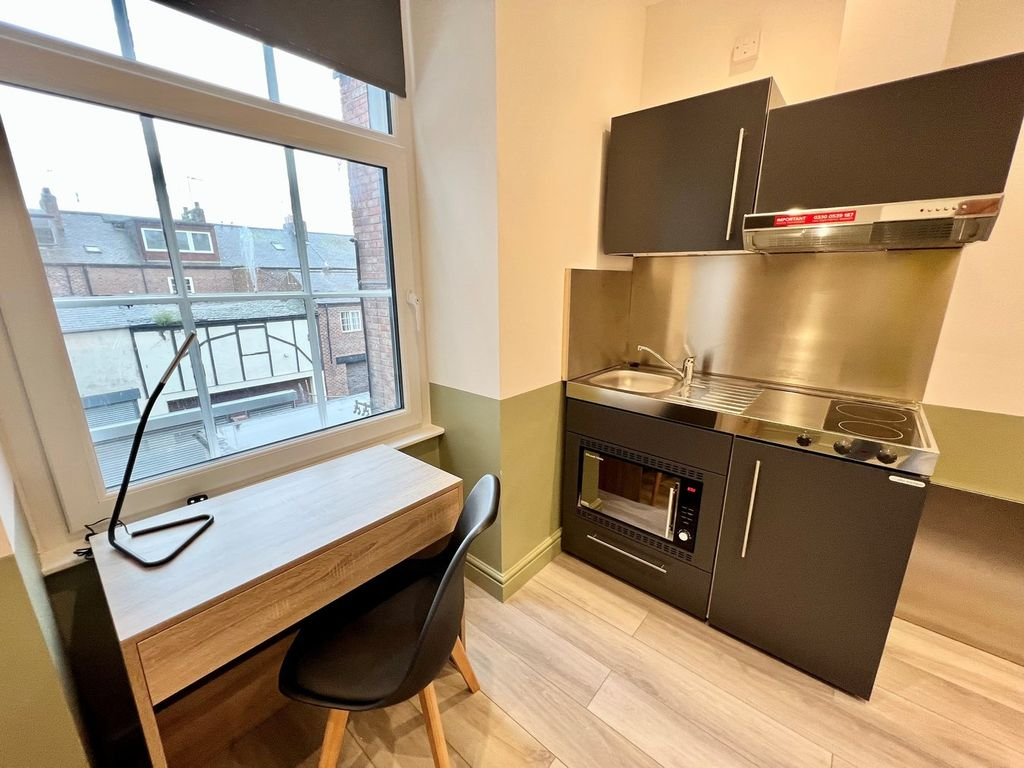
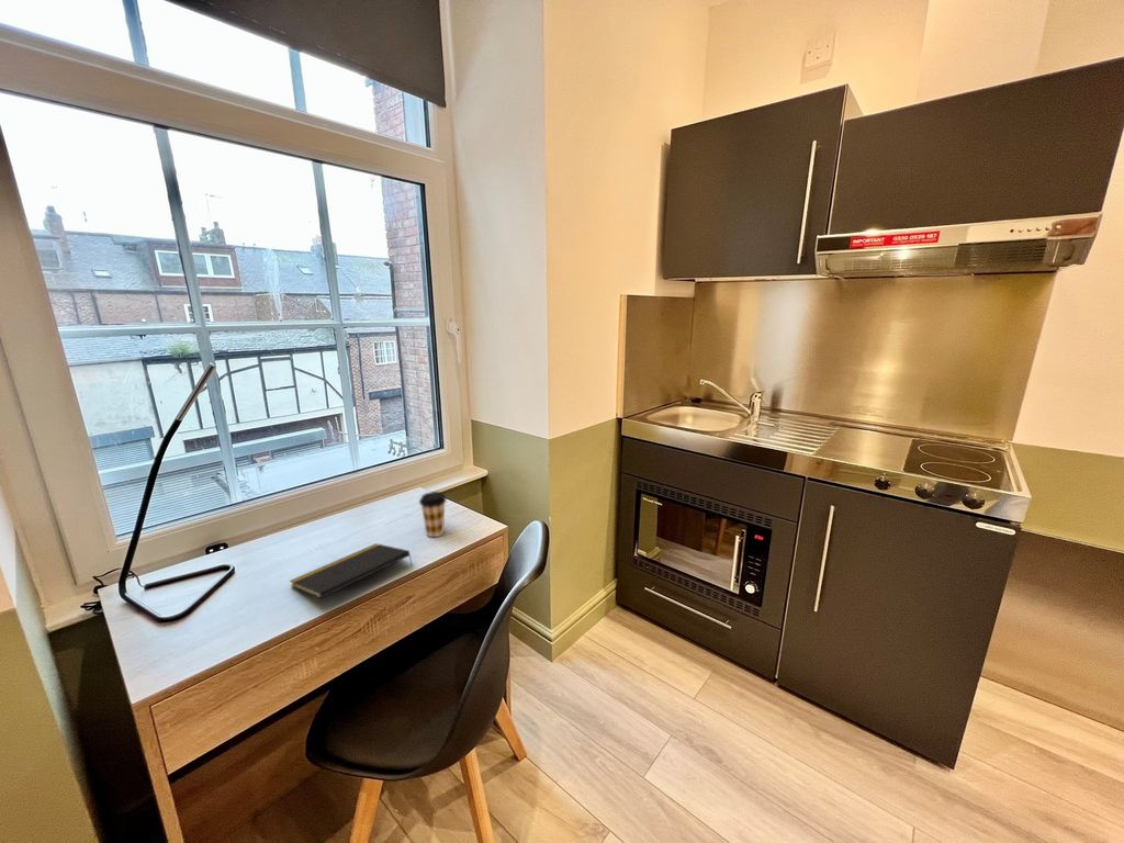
+ coffee cup (434, 514)
+ notepad (351, 567)
